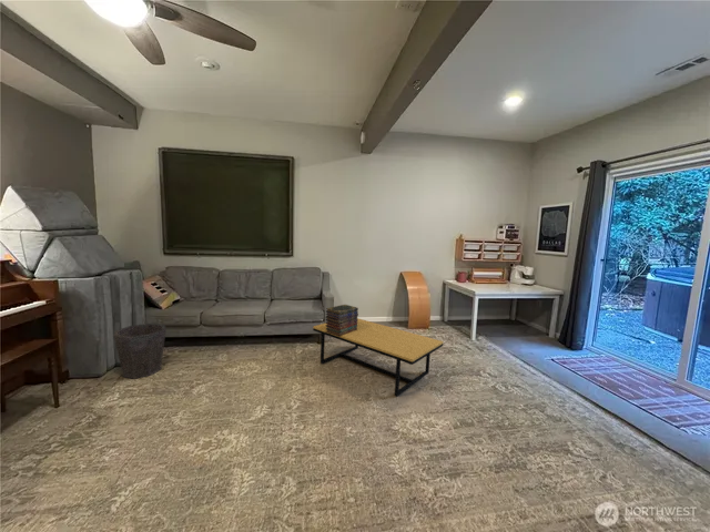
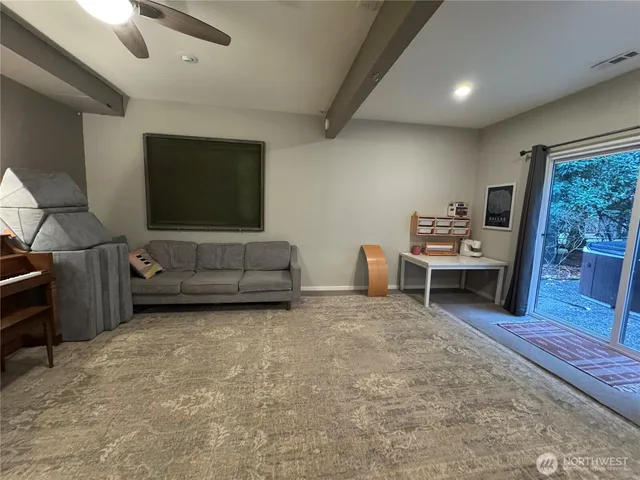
- waste bin (141, 350)
- book stack (342, 319)
- coffee table (374, 350)
